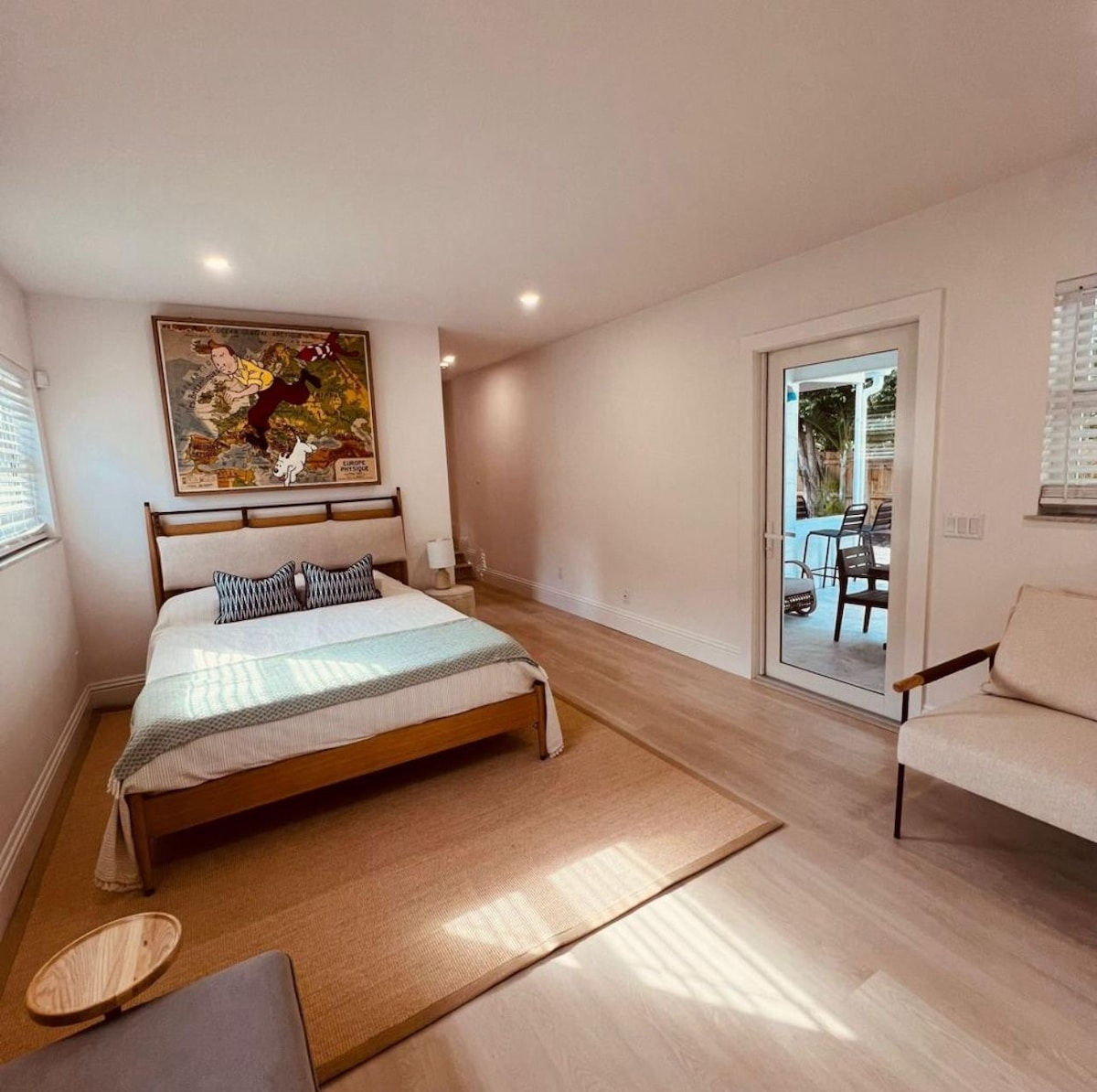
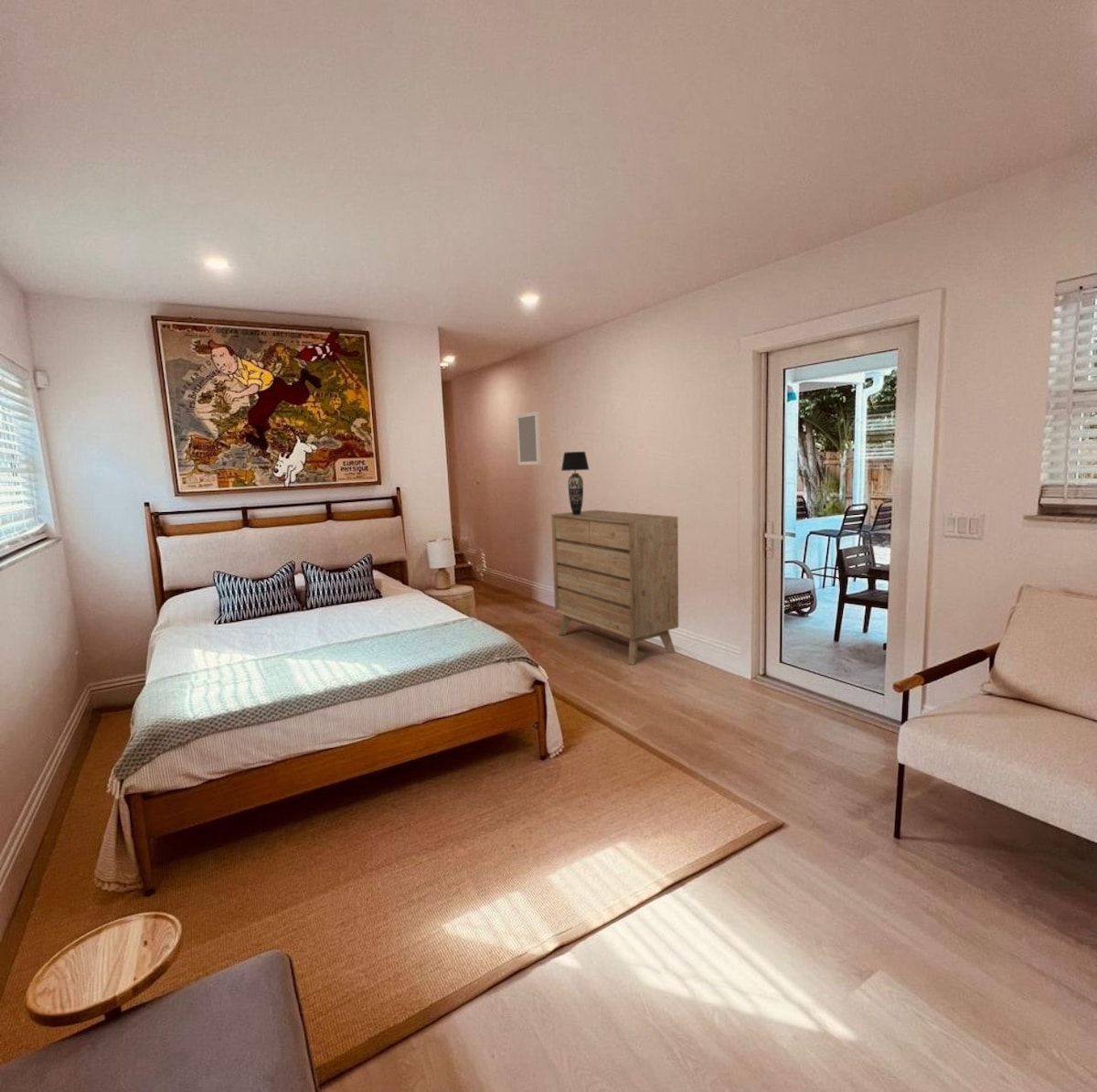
+ home mirror (528, 439)
+ dresser (612, 580)
+ table lamp (575, 483)
